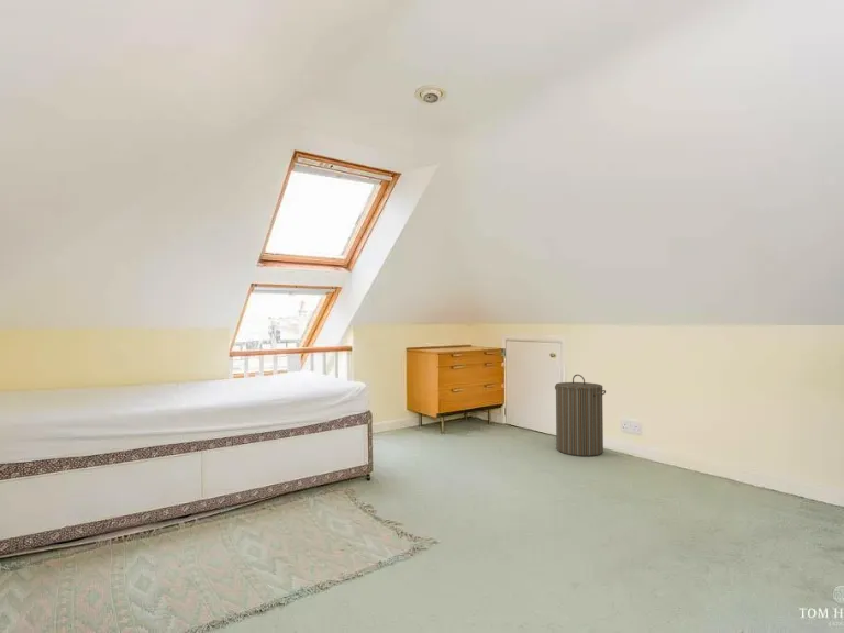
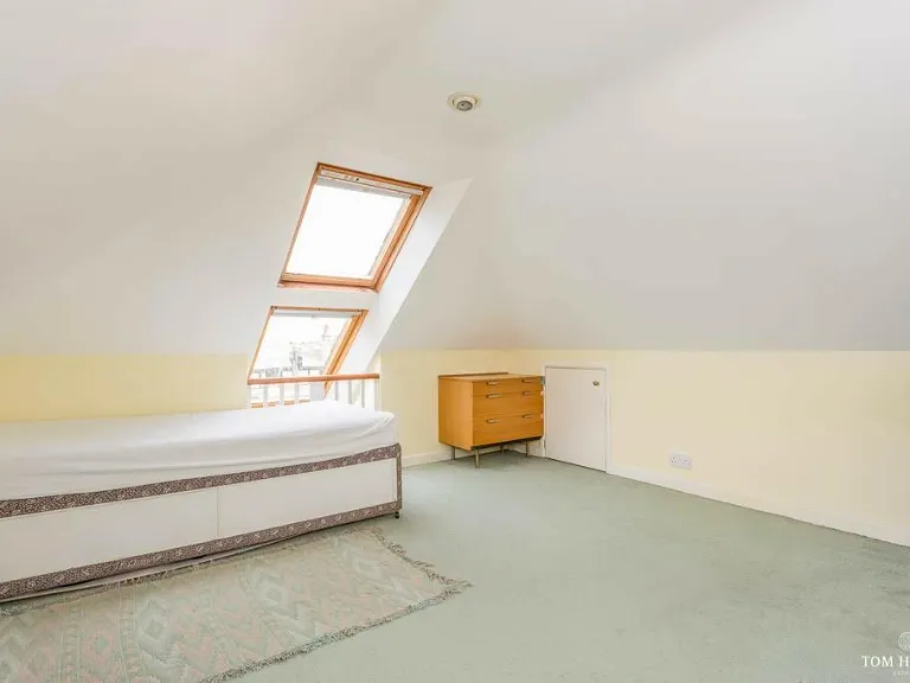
- laundry hamper (579, 412)
